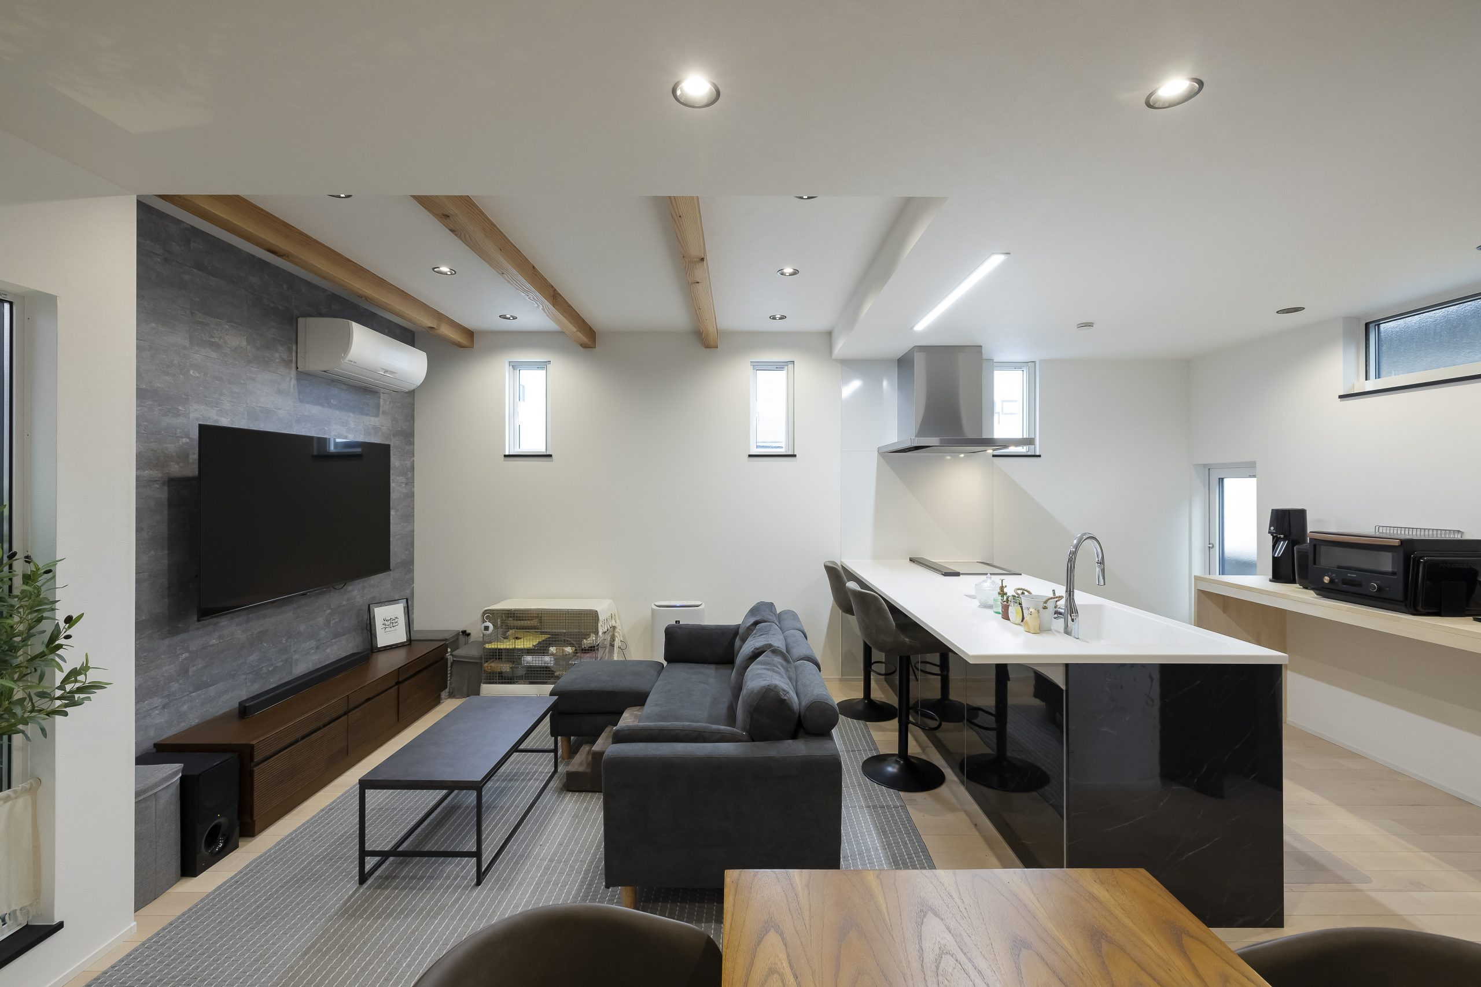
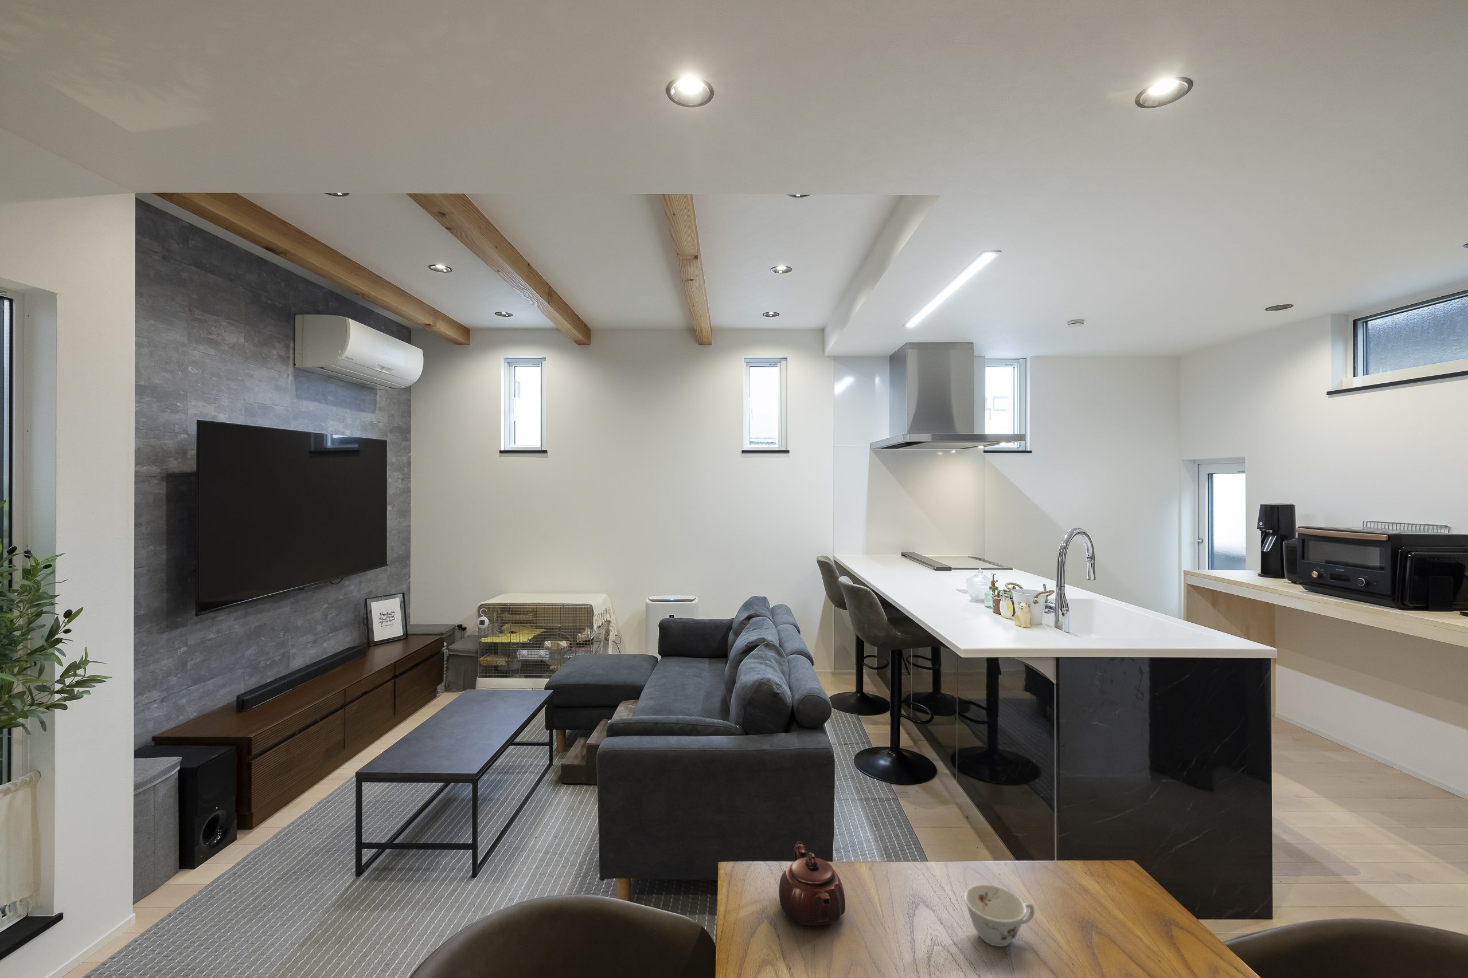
+ teapot (810, 880)
+ teacup (1001, 918)
